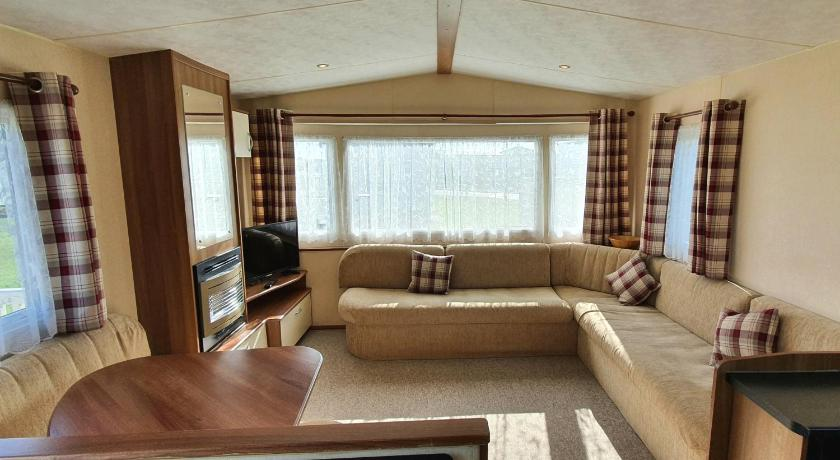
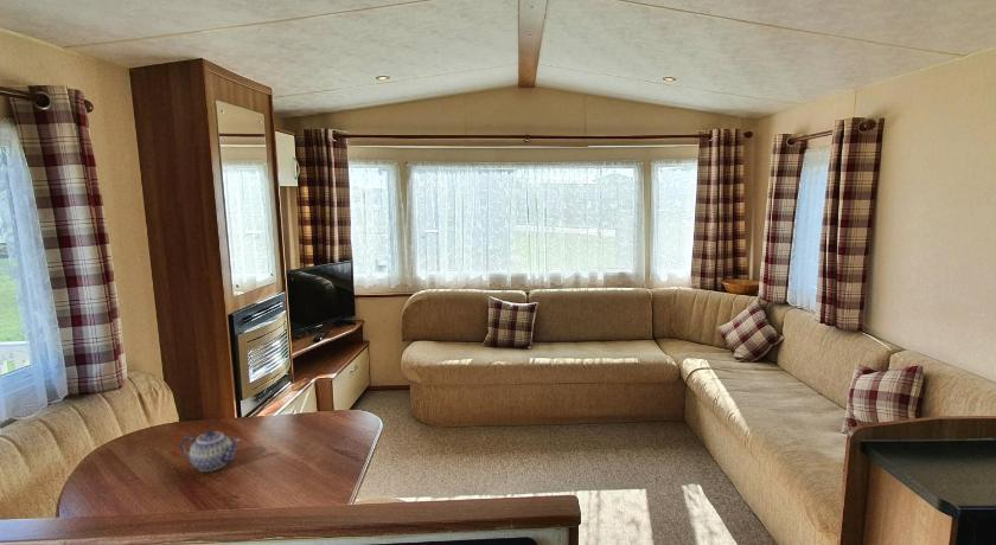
+ teapot (211, 448)
